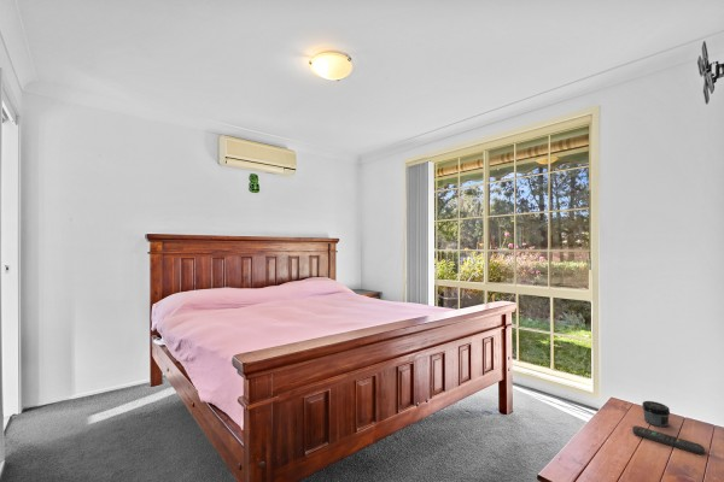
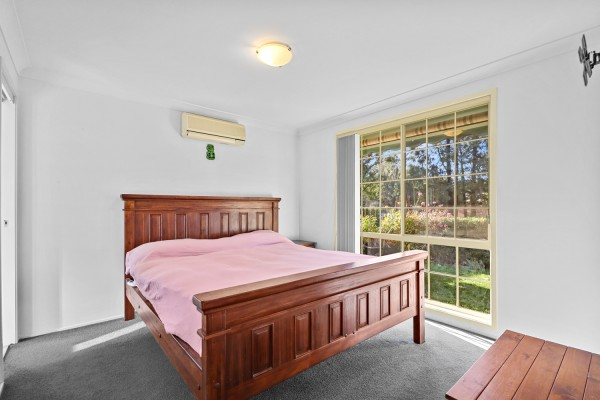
- remote control (666, 439)
- jar (655, 413)
